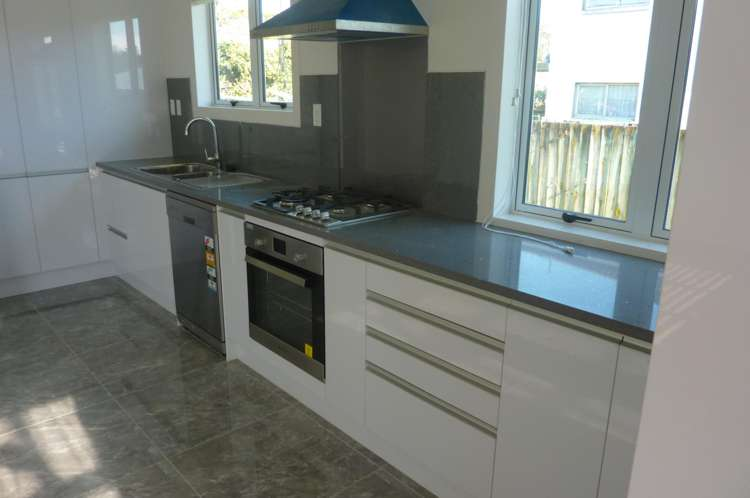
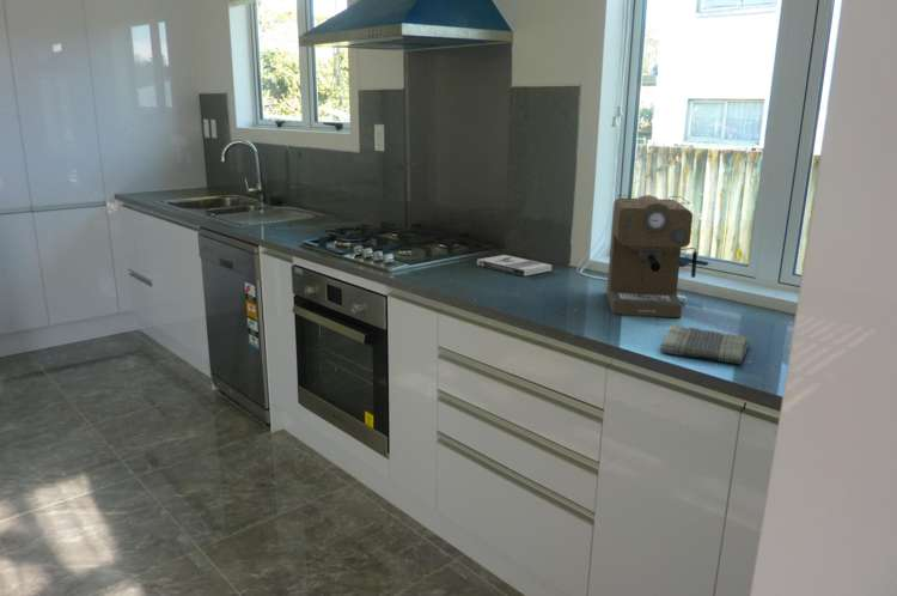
+ book (513, 264)
+ dish towel (706, 341)
+ coffee maker (653, 254)
